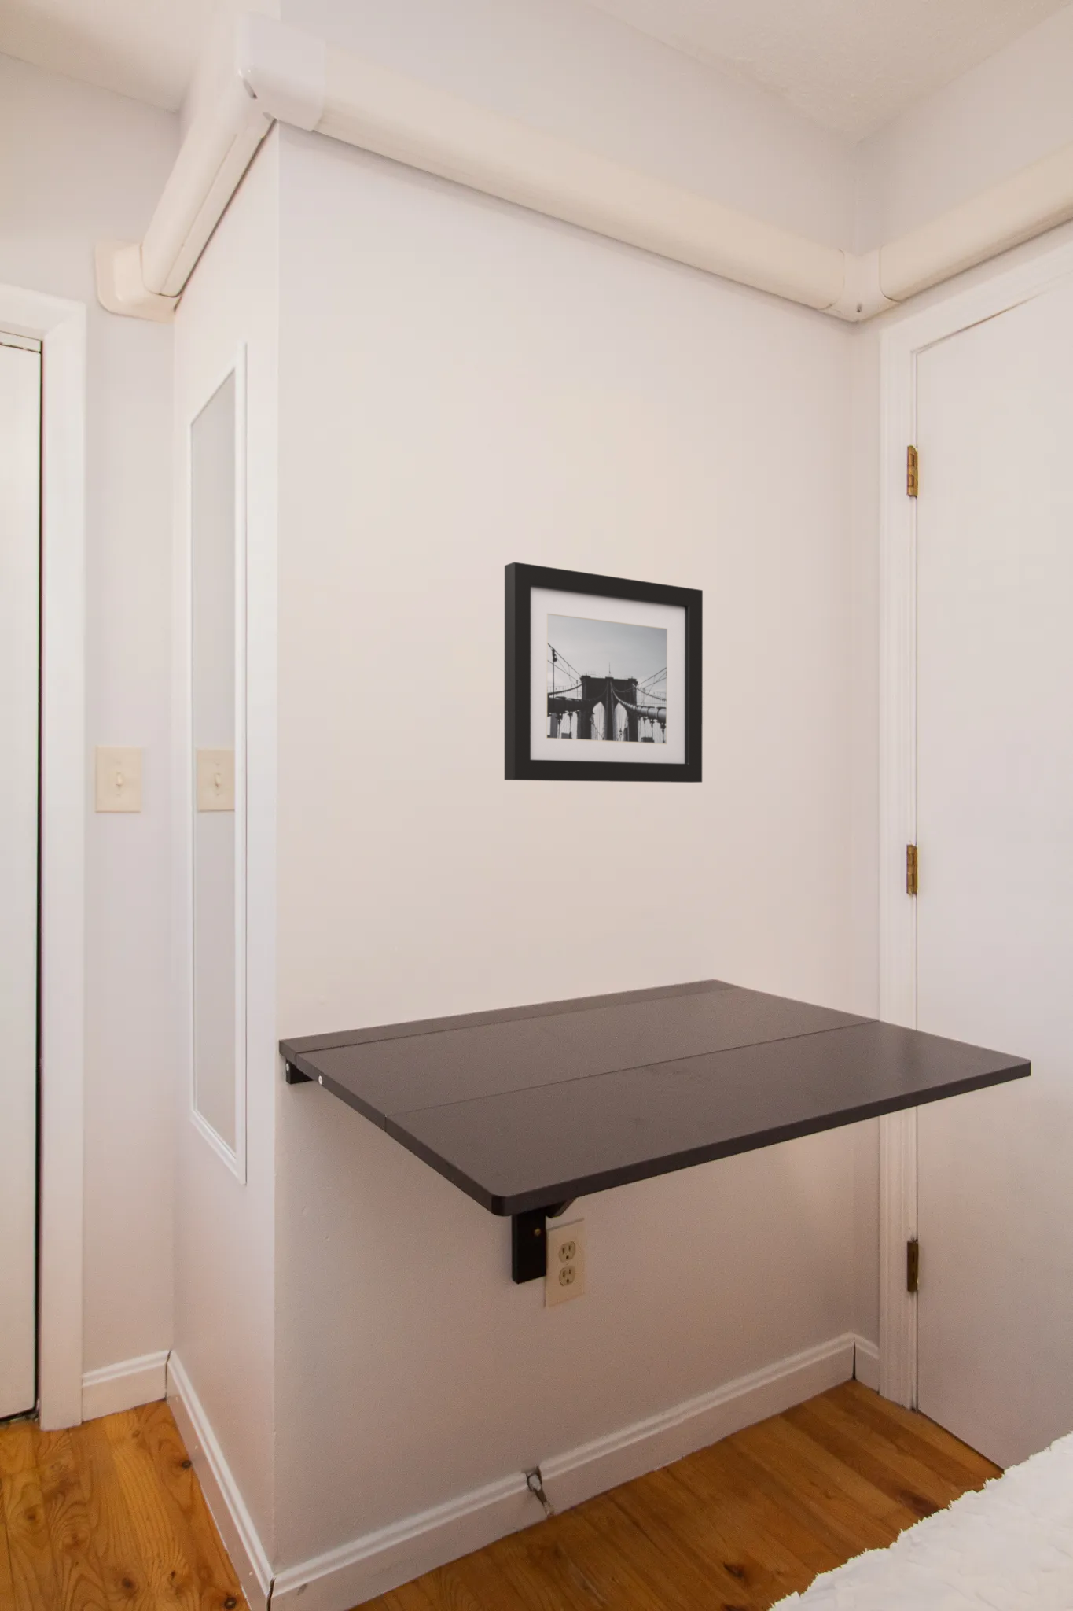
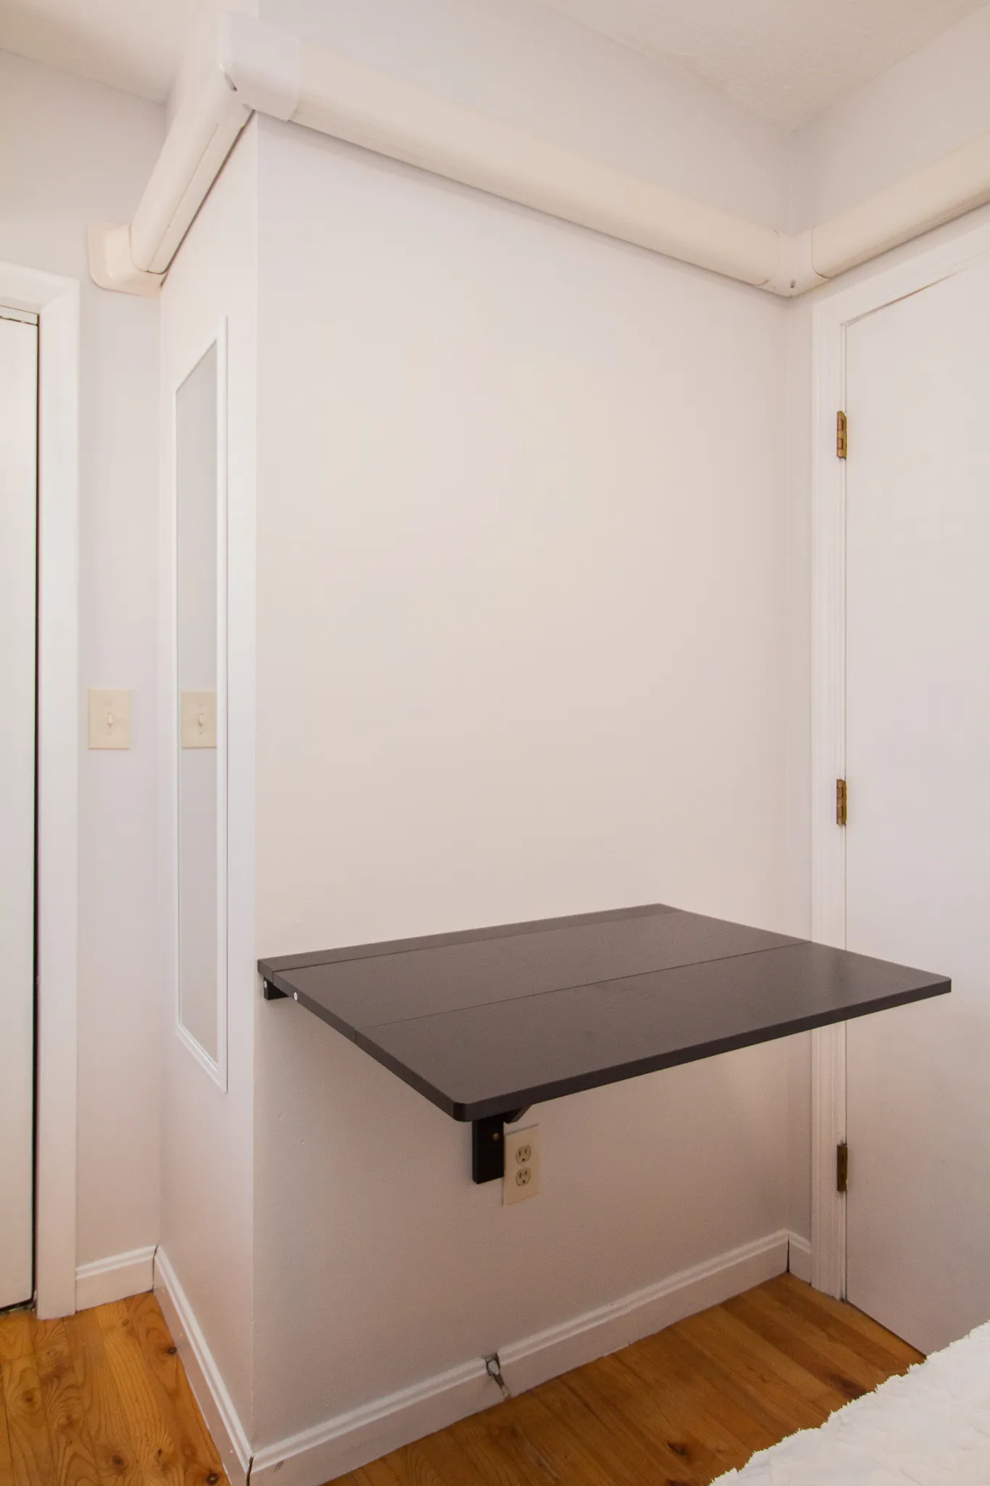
- wall art (608, 679)
